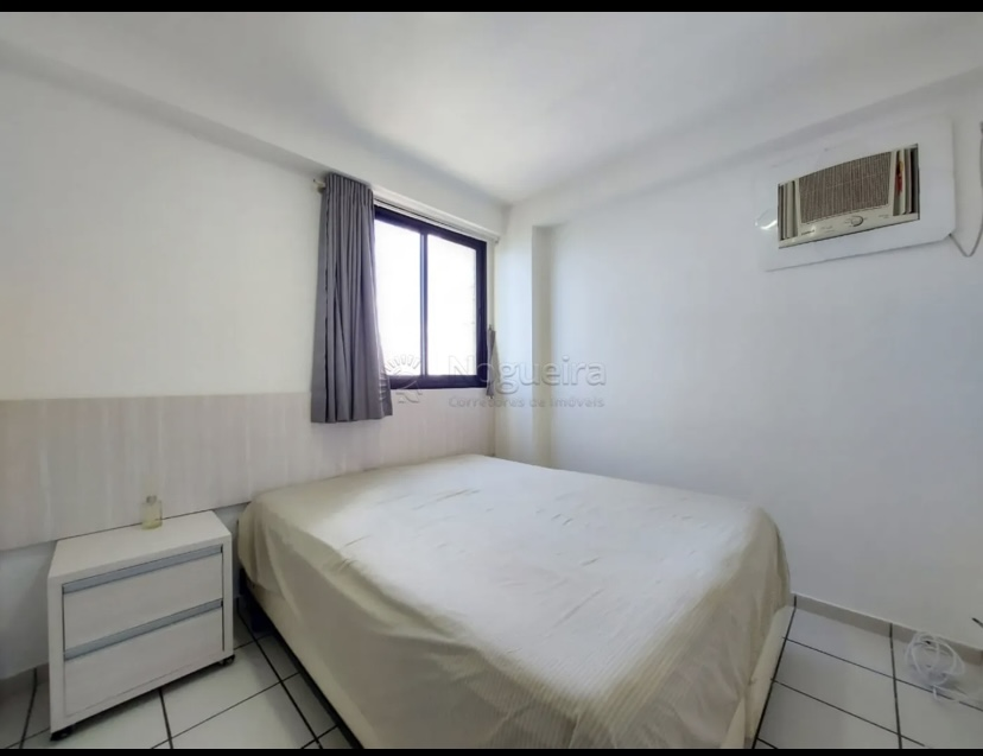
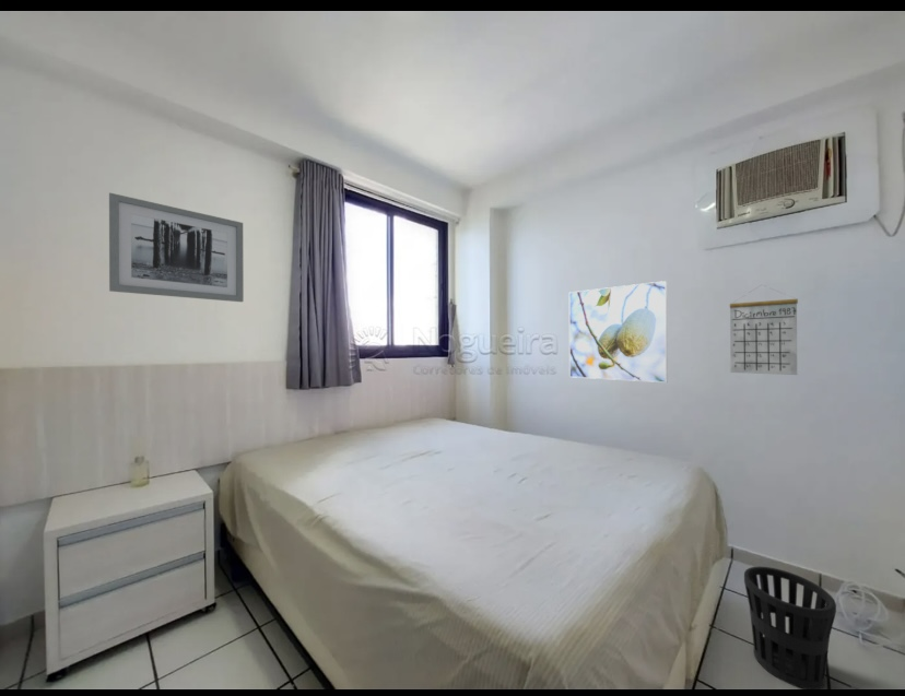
+ wastebasket (785, 625)
+ calendar (762, 329)
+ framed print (613, 333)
+ wall art (183, 252)
